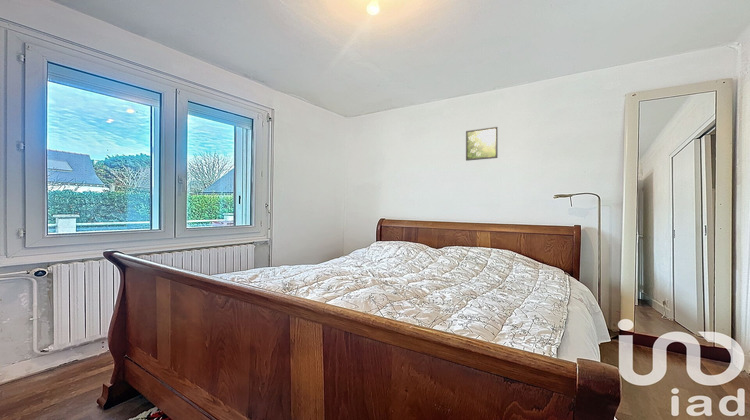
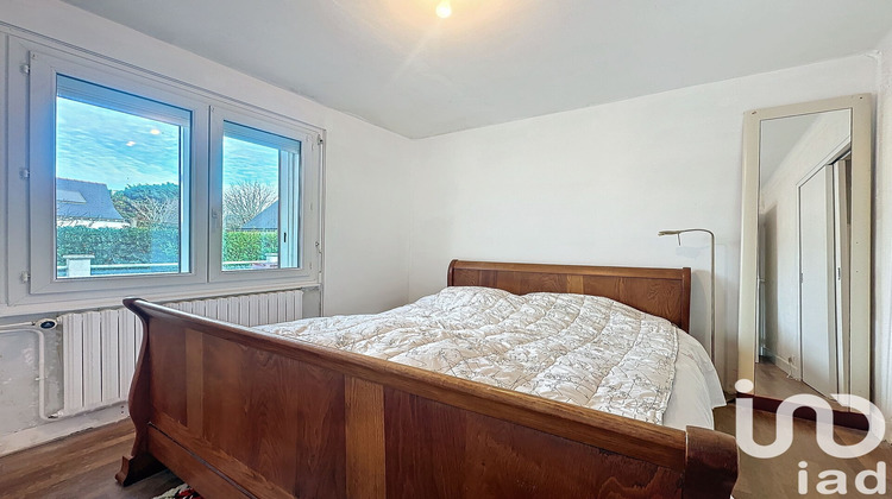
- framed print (481, 144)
